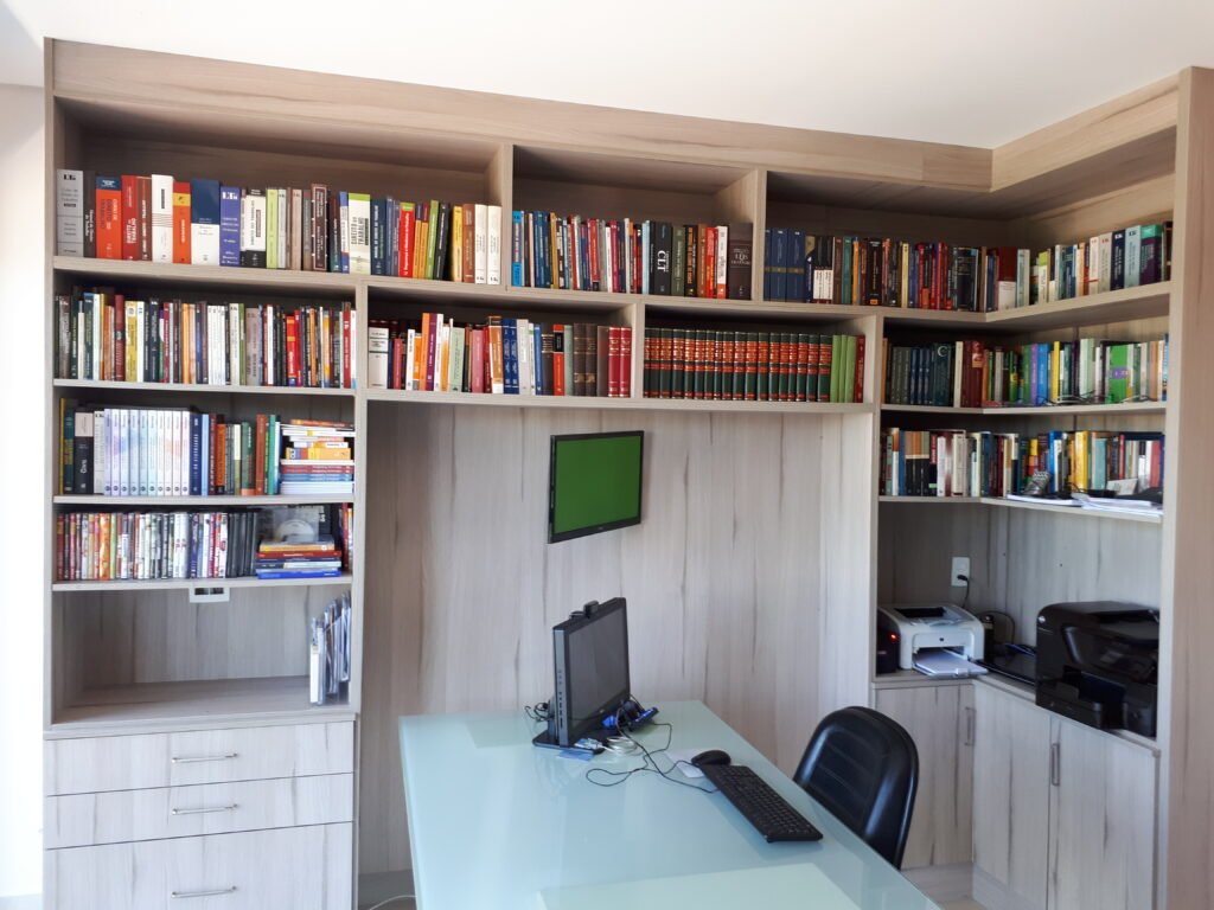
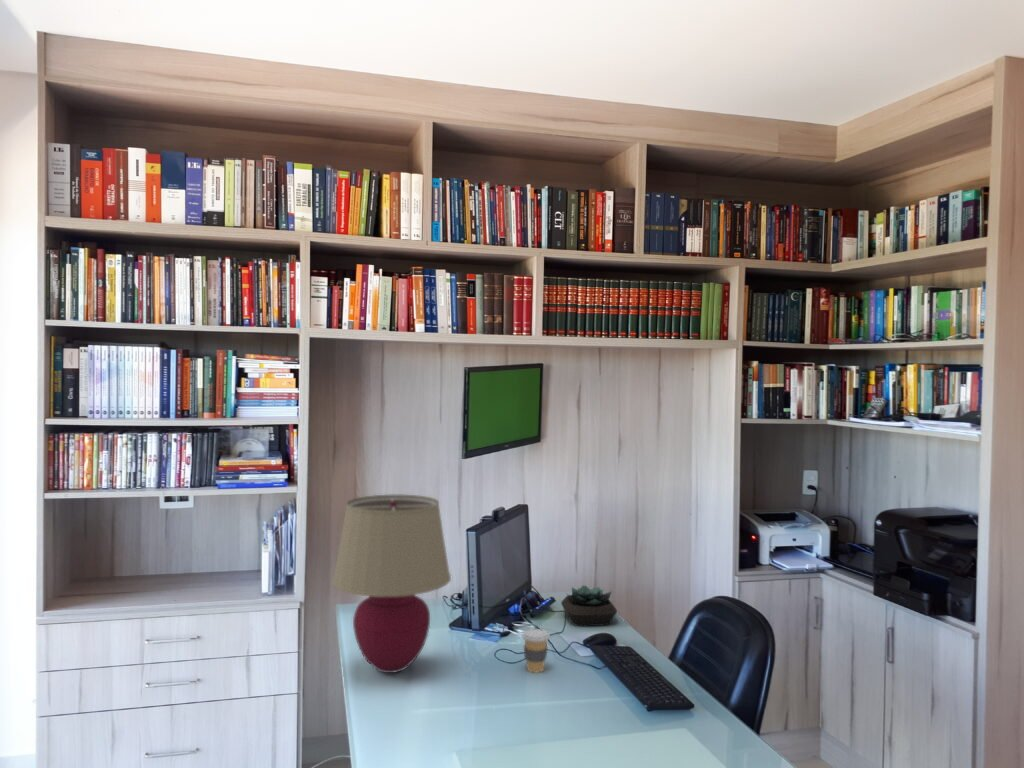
+ succulent plant (588, 604)
+ coffee cup (535, 651)
+ table lamp (392, 585)
